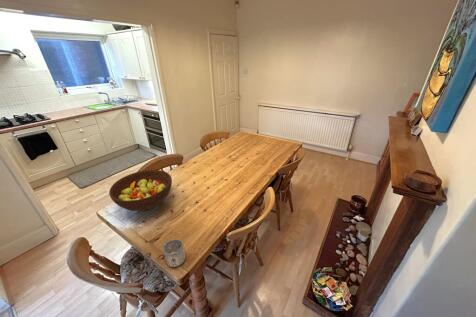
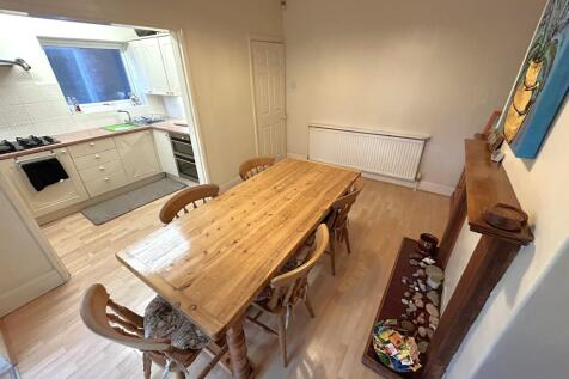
- fruit bowl (144, 194)
- mug (171, 251)
